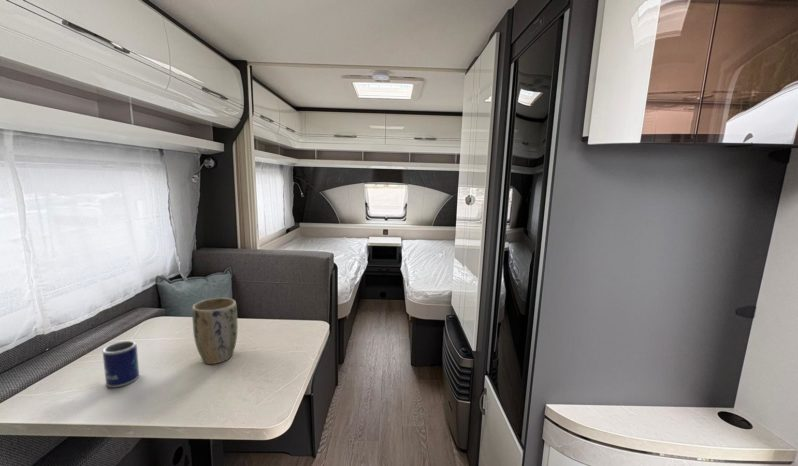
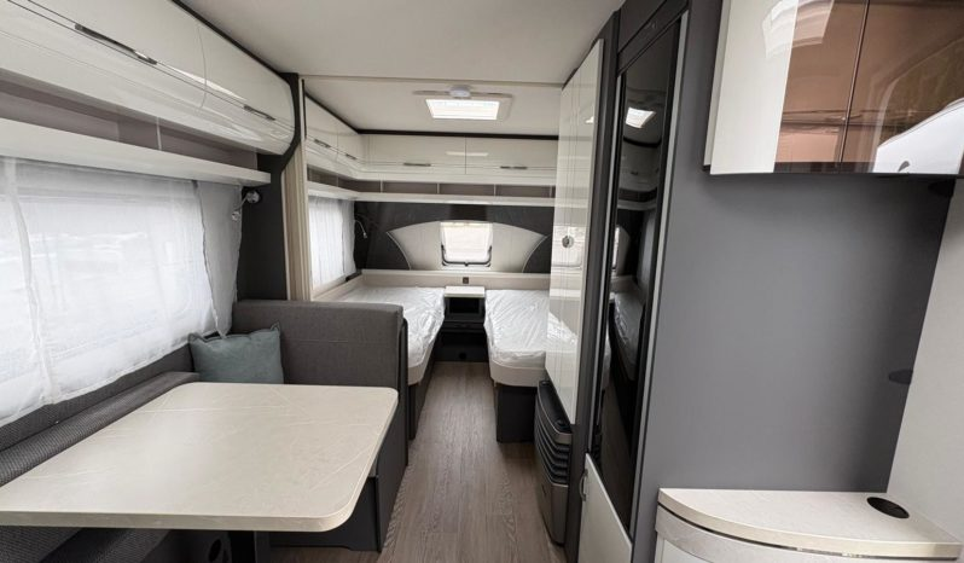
- plant pot (216, 330)
- mug (117, 361)
